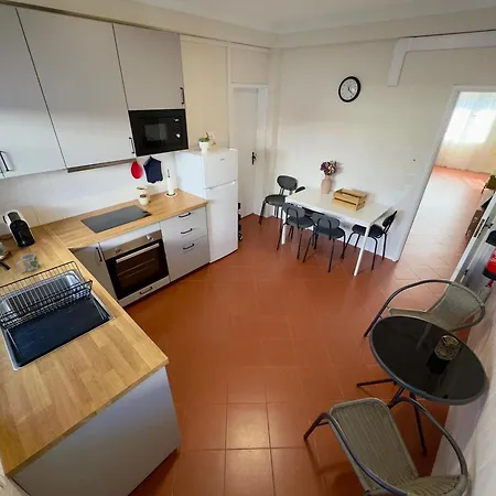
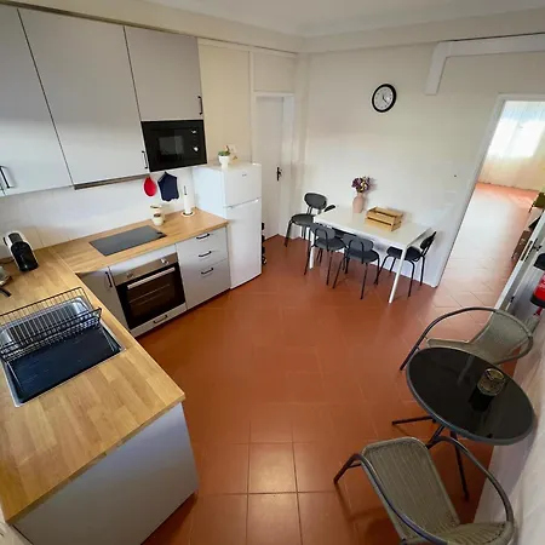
- mug (28, 262)
